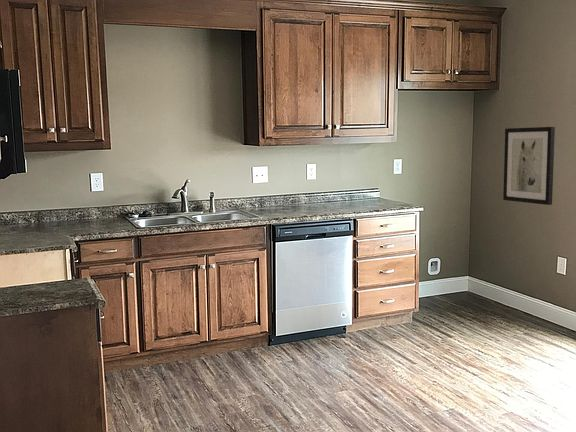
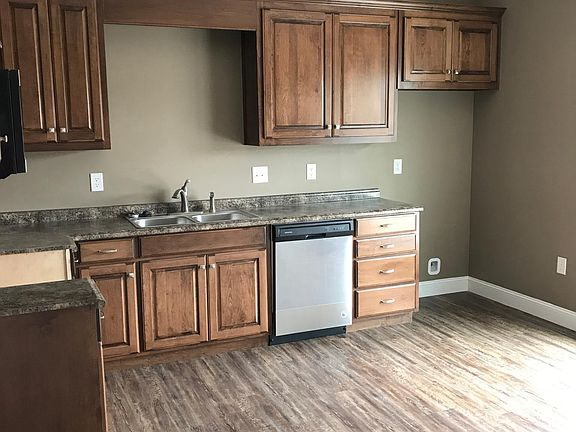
- wall art (527, 165)
